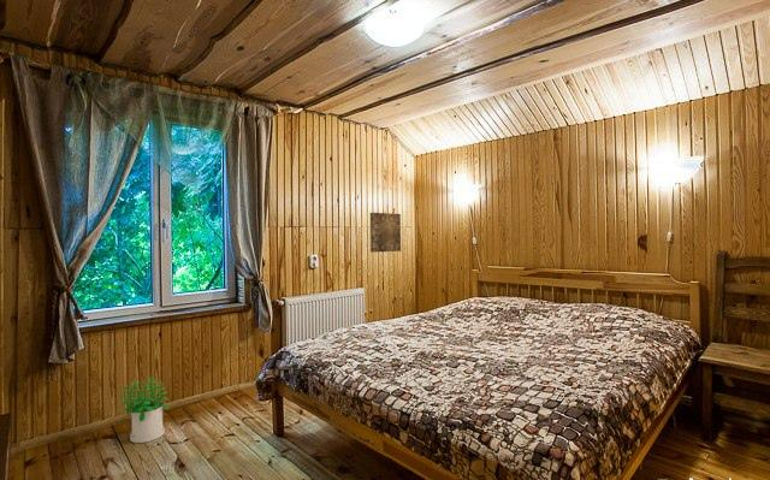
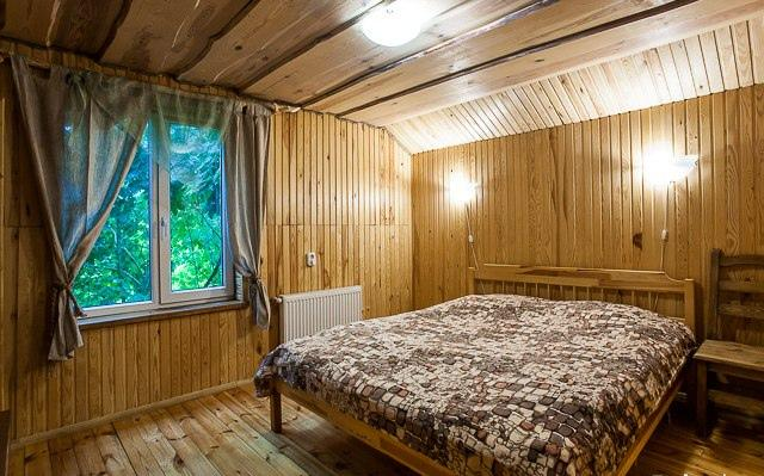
- potted plant (142, 408)
- wall art (385, 232)
